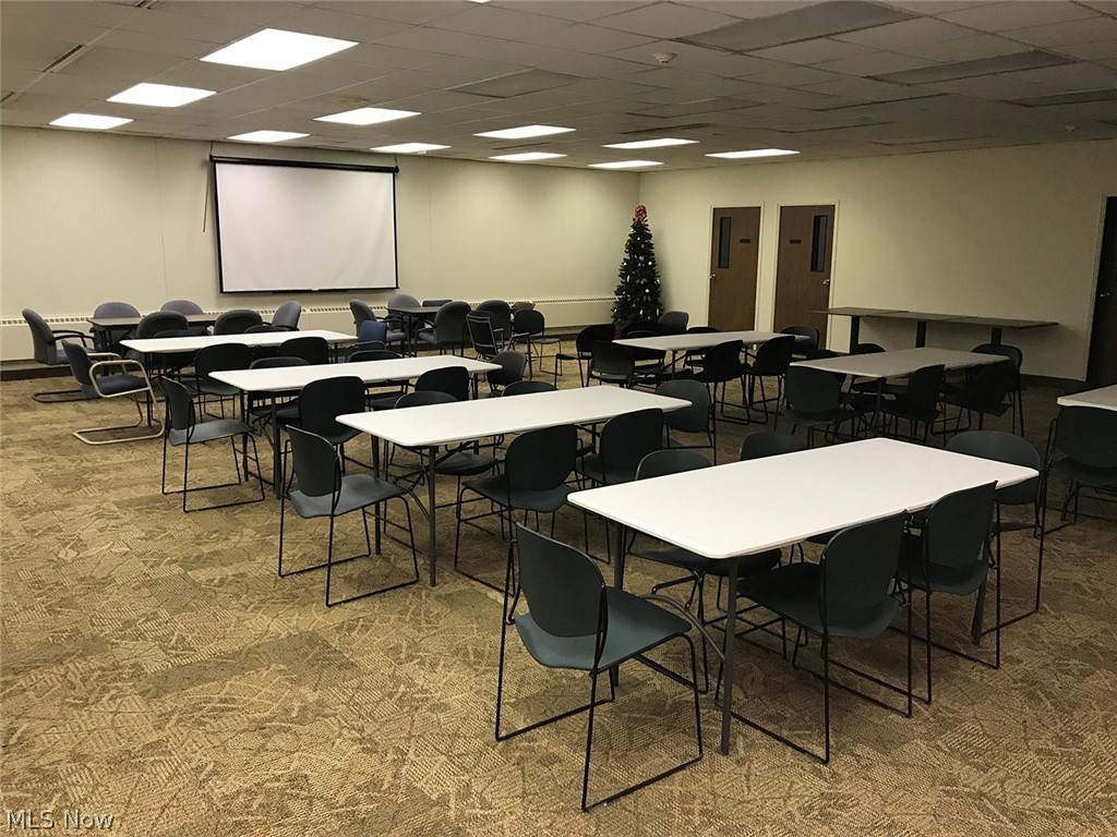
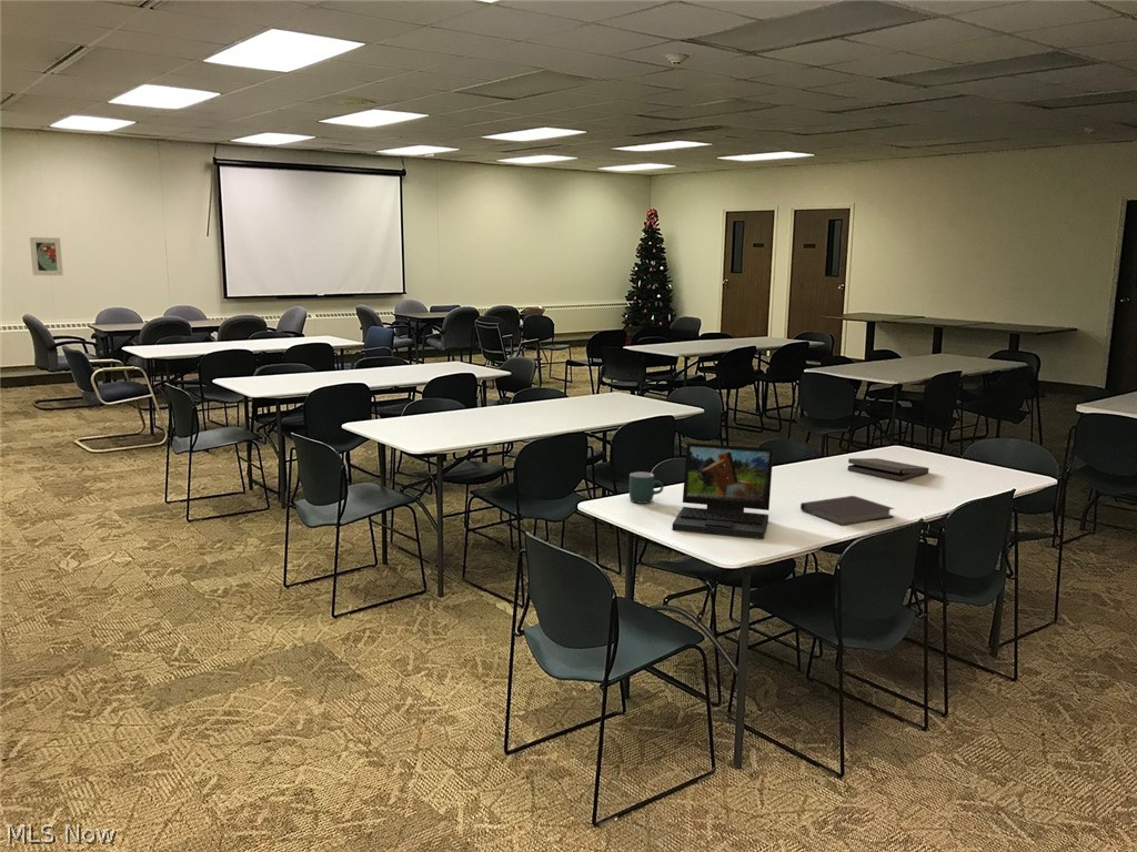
+ pizza box (887, 465)
+ notebook (846, 509)
+ laptop (724, 487)
+ mug (644, 487)
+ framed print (46, 256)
